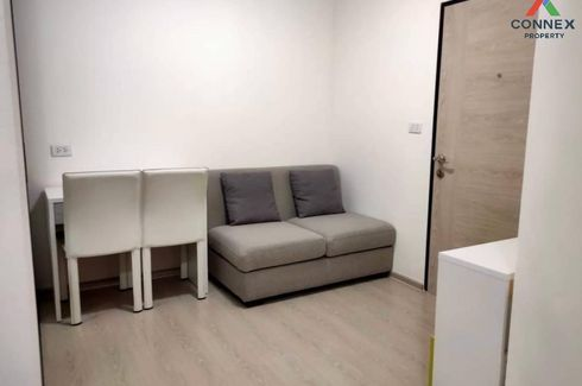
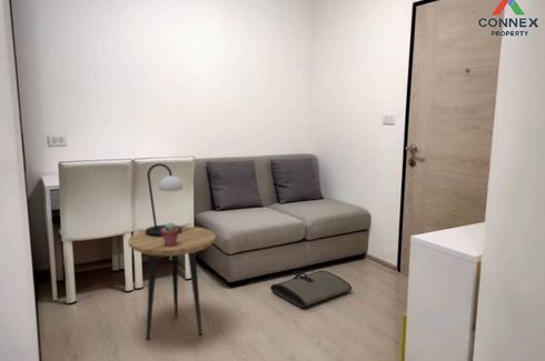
+ tool roll (310, 282)
+ side table (174, 283)
+ potted succulent (169, 232)
+ table lamp (162, 190)
